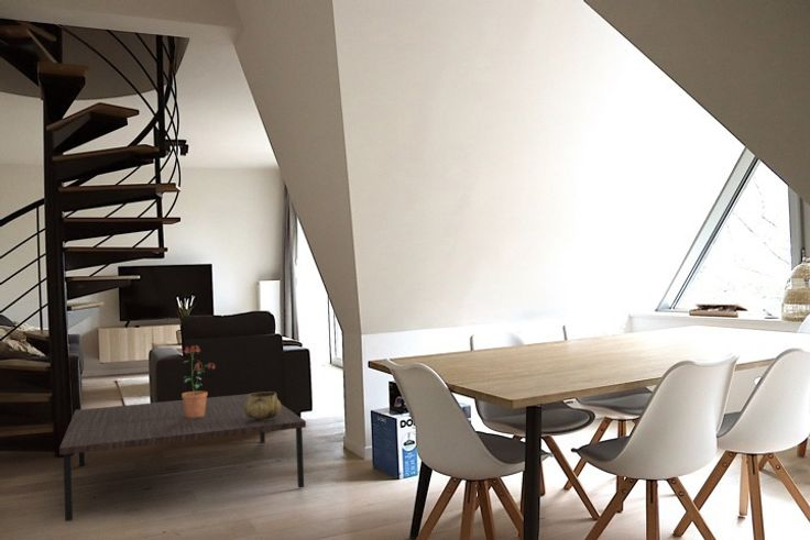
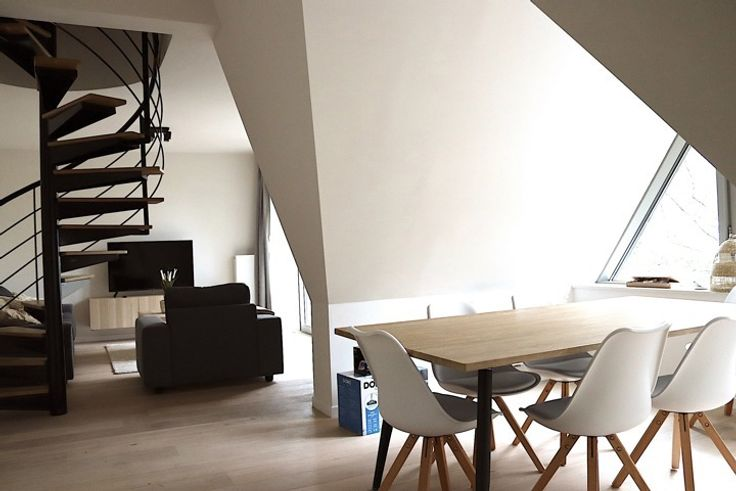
- decorative bowl (262, 406)
- potted plant (197, 379)
- coffee table (182, 440)
